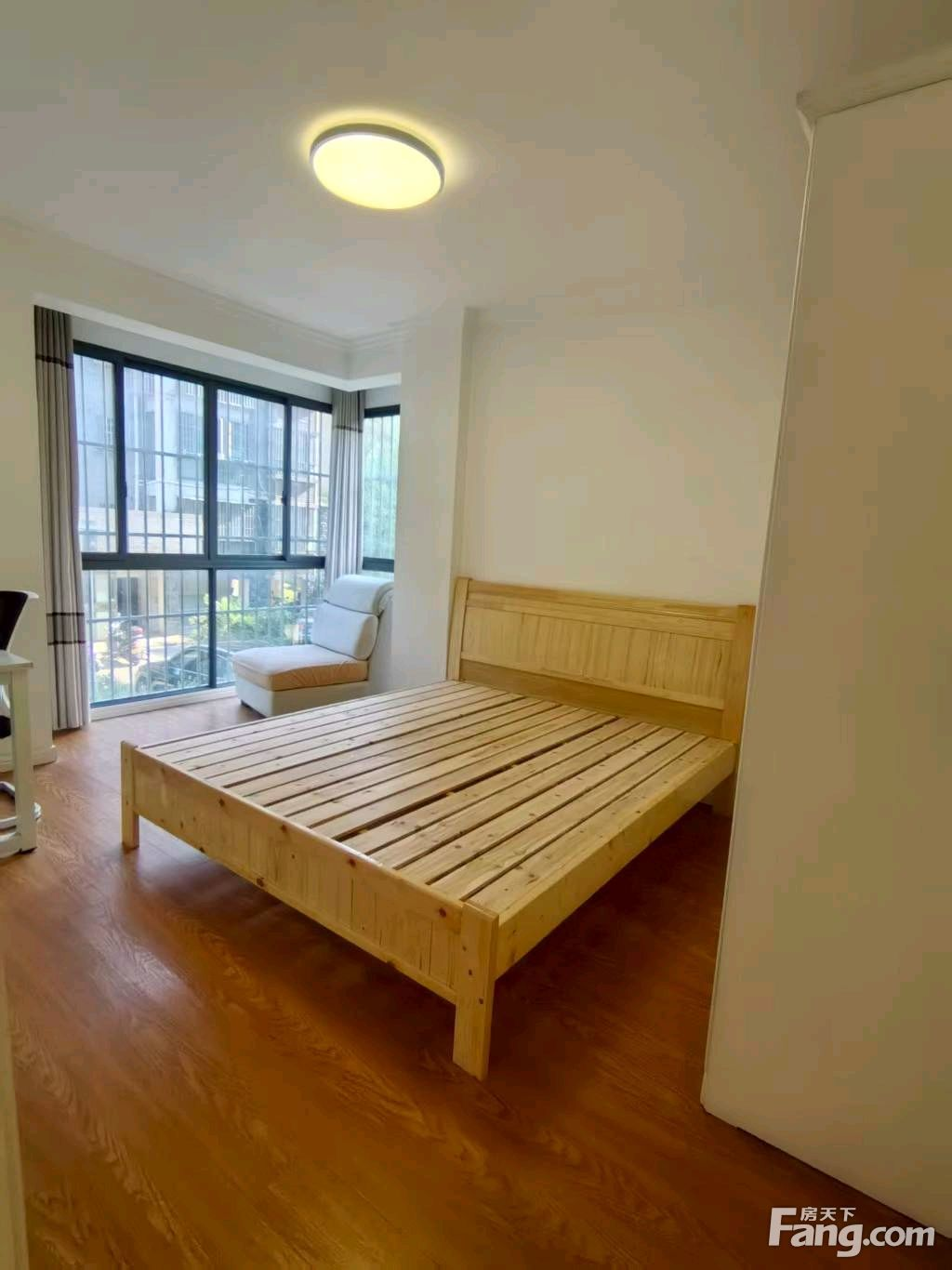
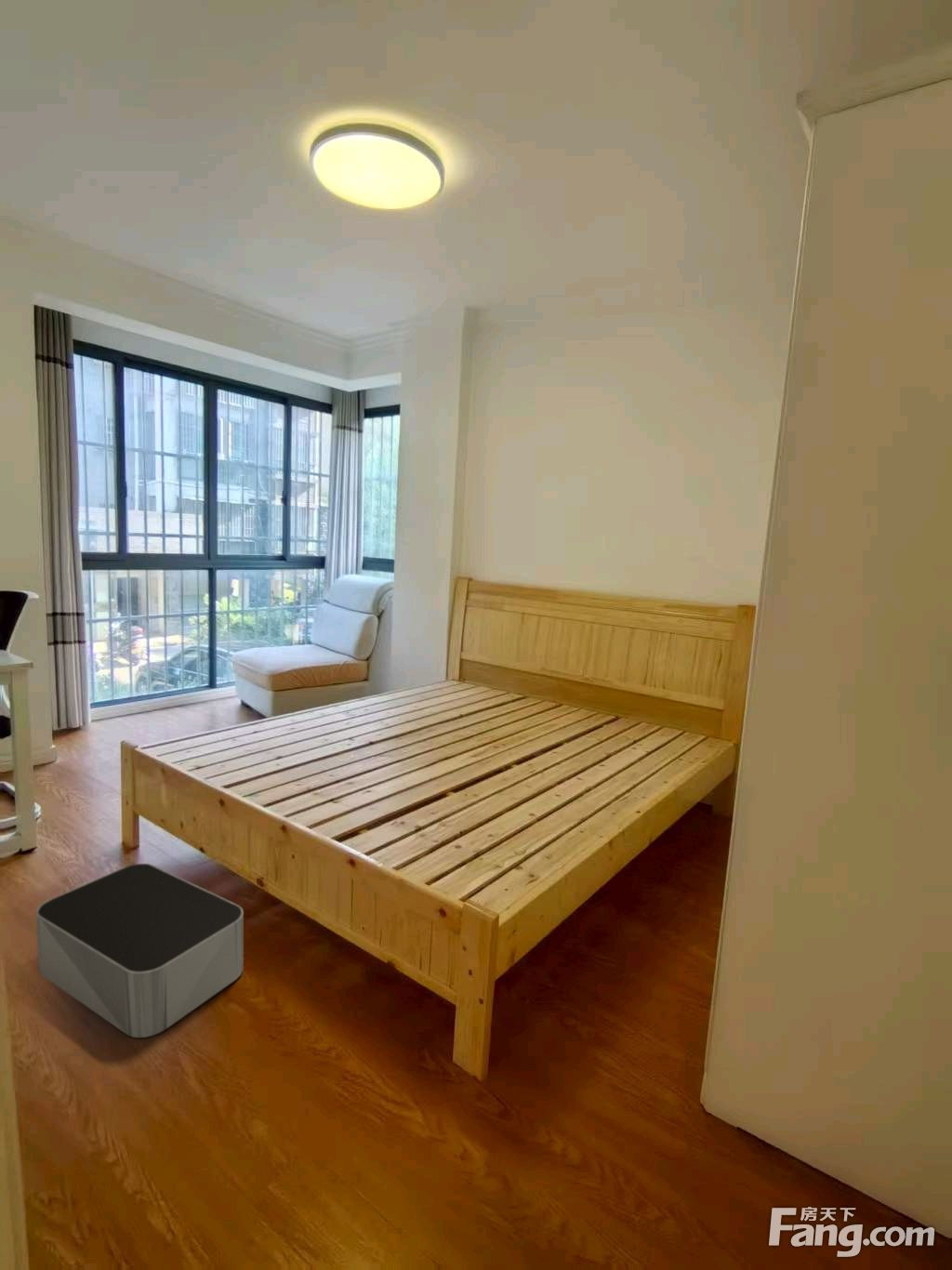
+ storage bin (141, 939)
